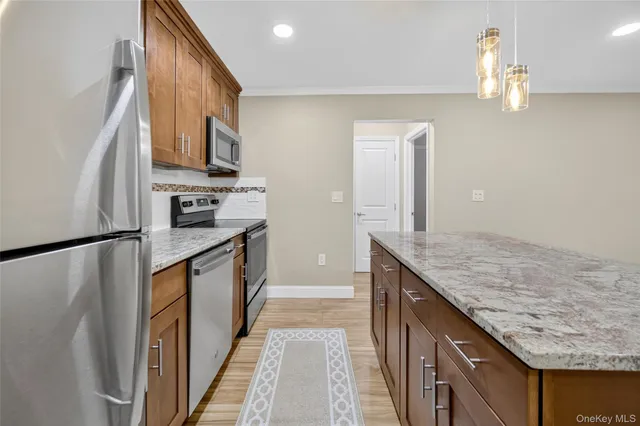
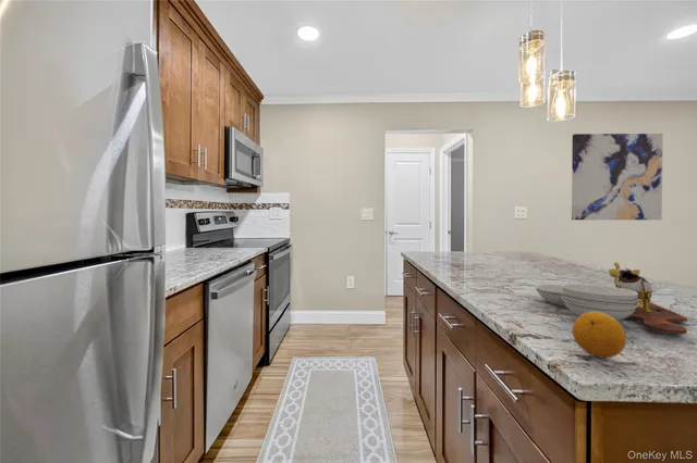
+ cutting board (602, 288)
+ wall art (616, 176)
+ fruit (598, 334)
